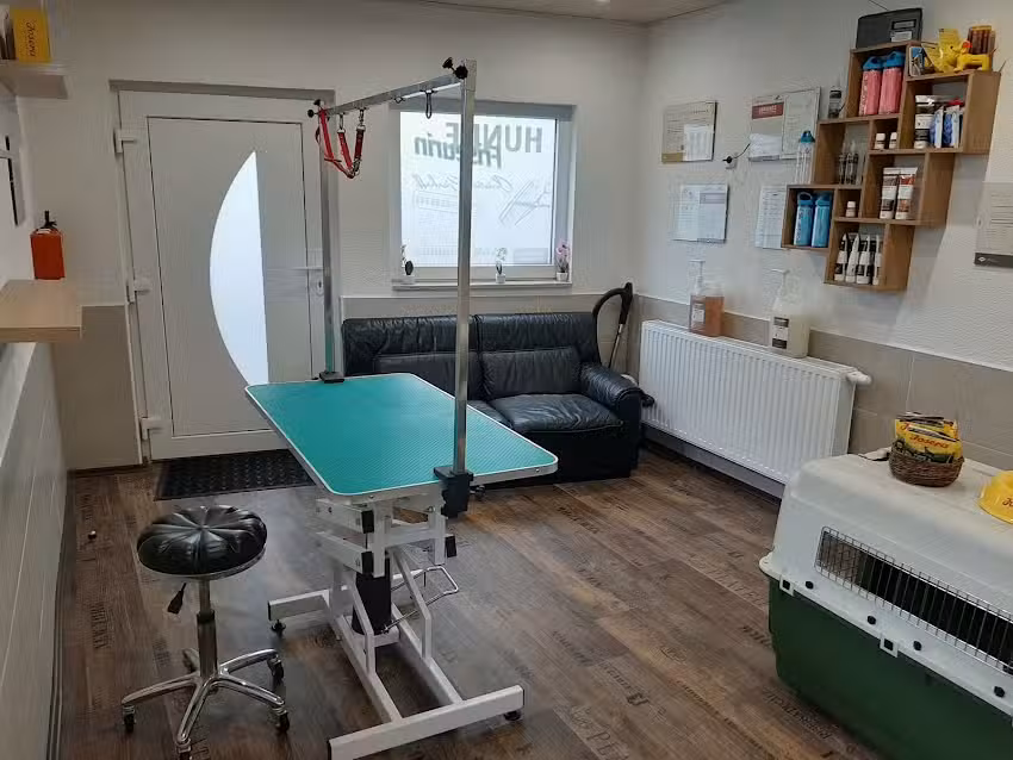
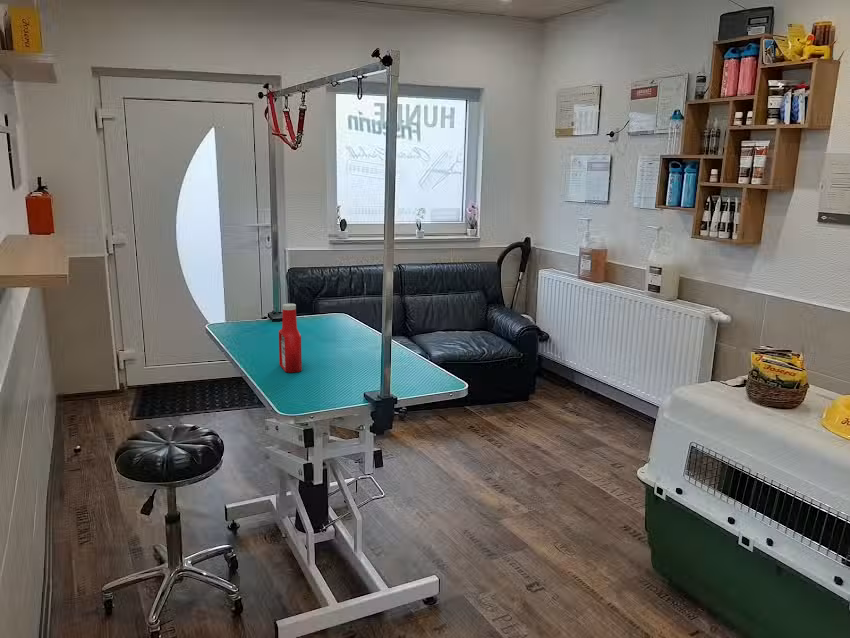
+ soap bottle (289, 336)
